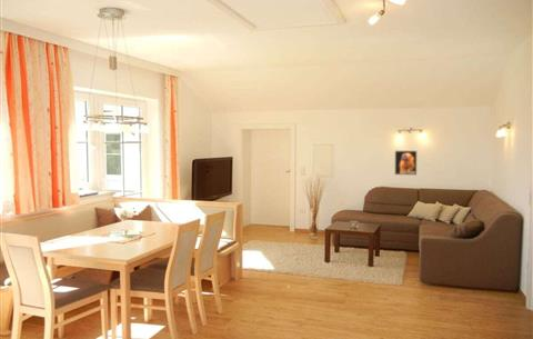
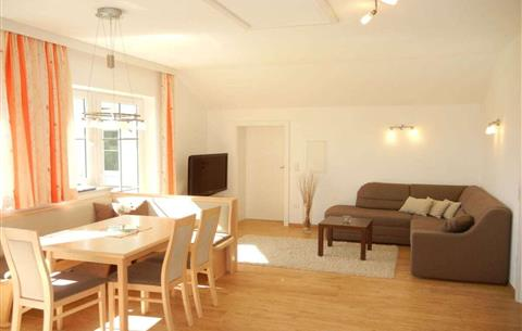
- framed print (405, 162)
